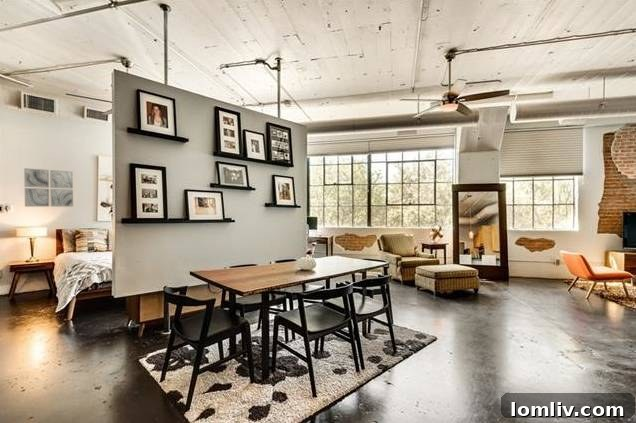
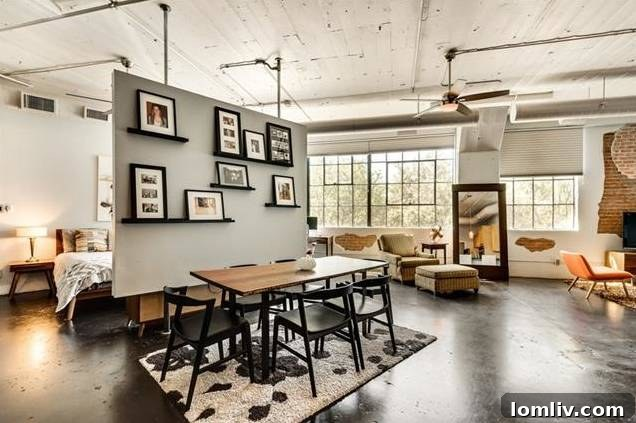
- wall art (50, 187)
